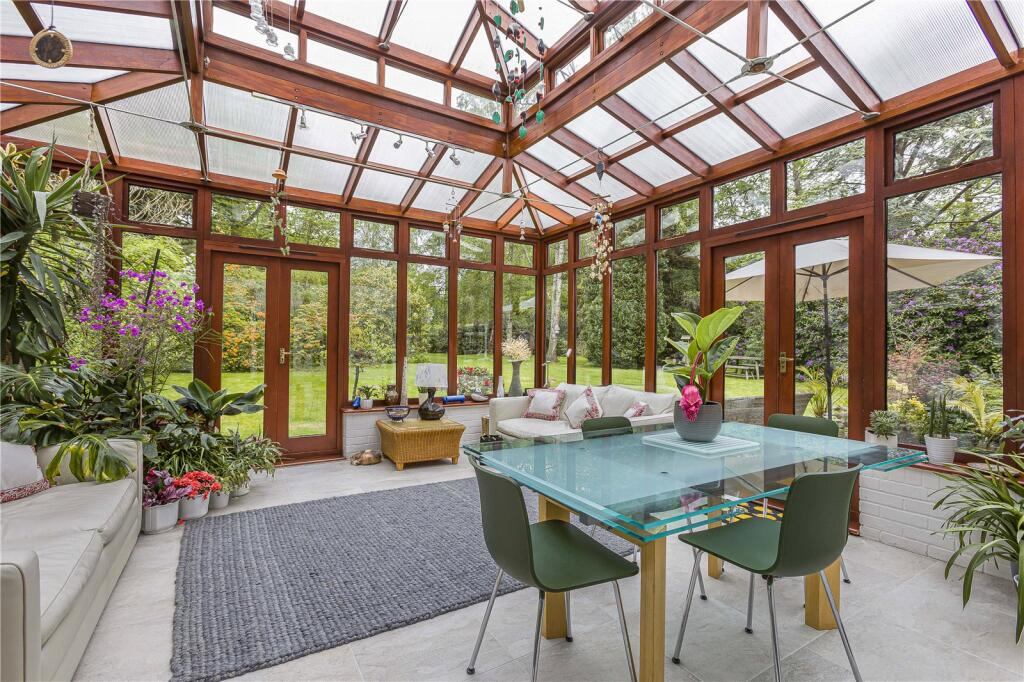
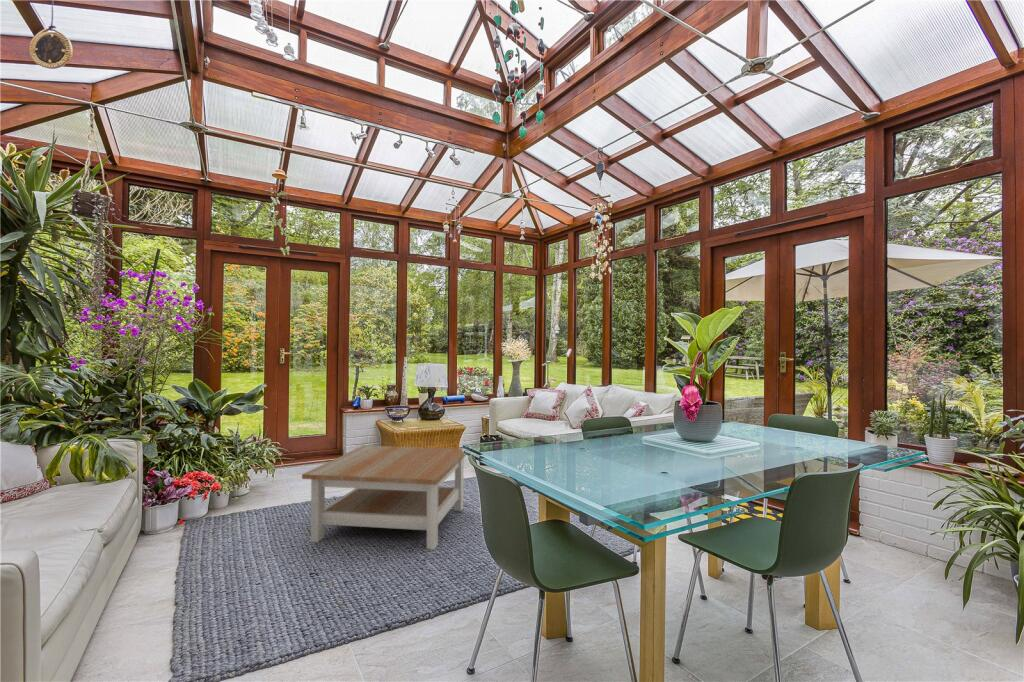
+ coffee table (394, 491)
